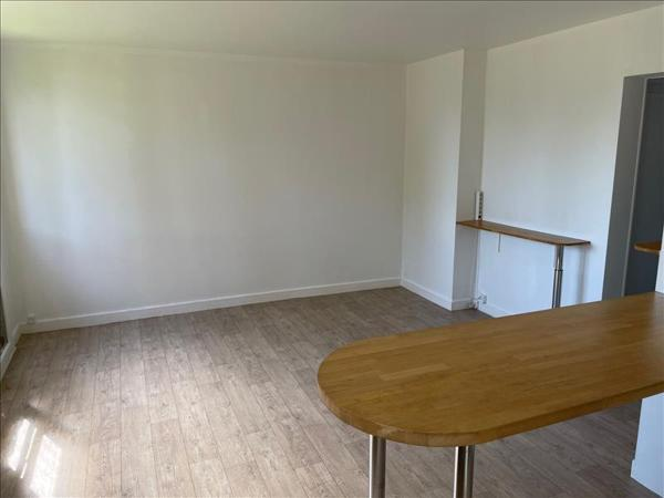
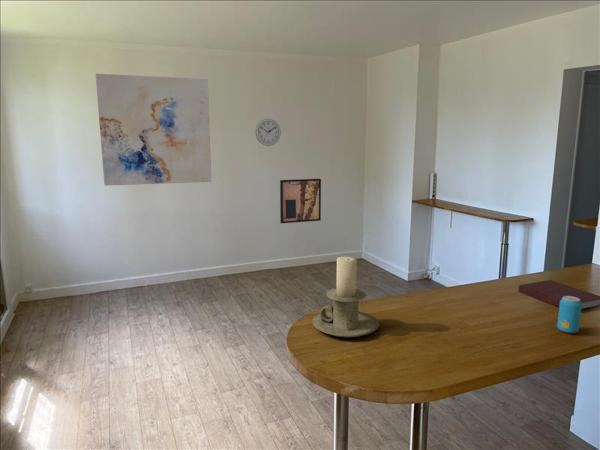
+ notebook (559, 294)
+ wall art (156, 131)
+ candle holder (346, 292)
+ wall art (300, 200)
+ beverage can (569, 314)
+ wall clock (268, 132)
